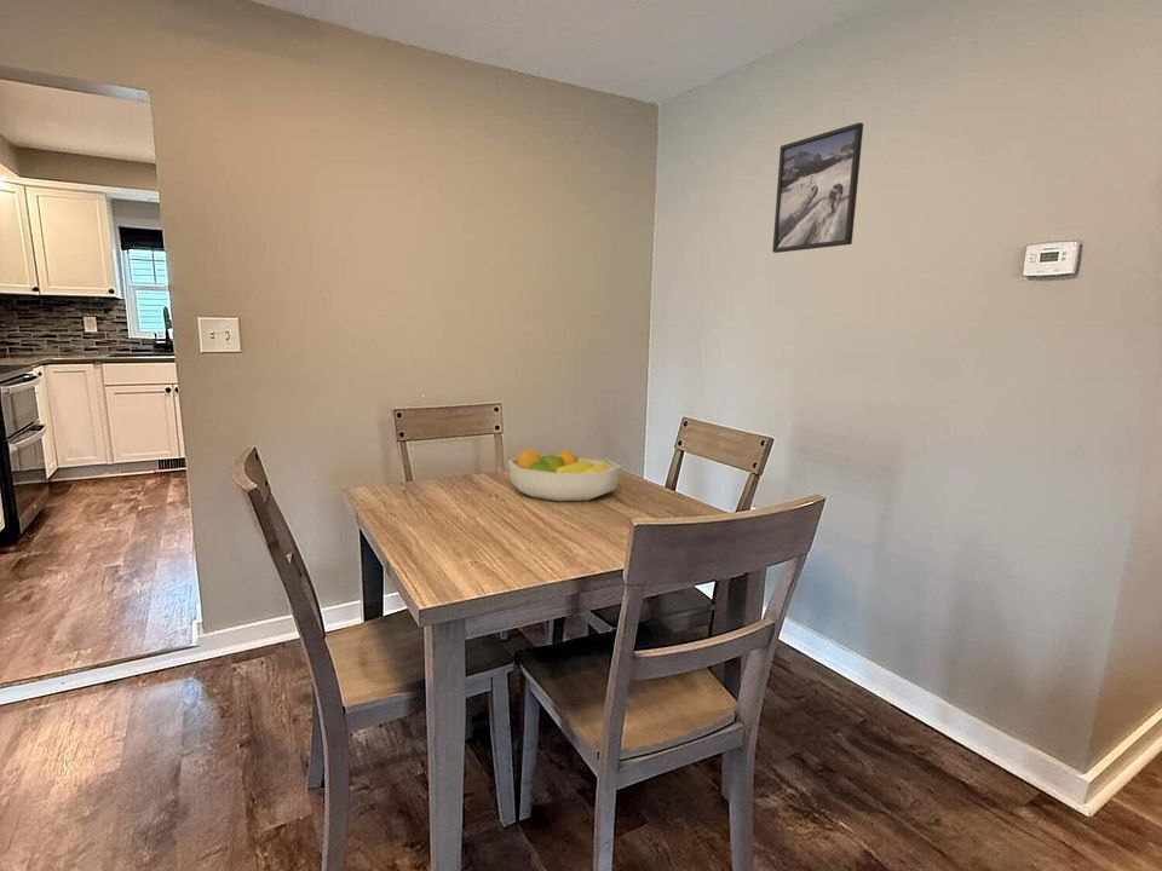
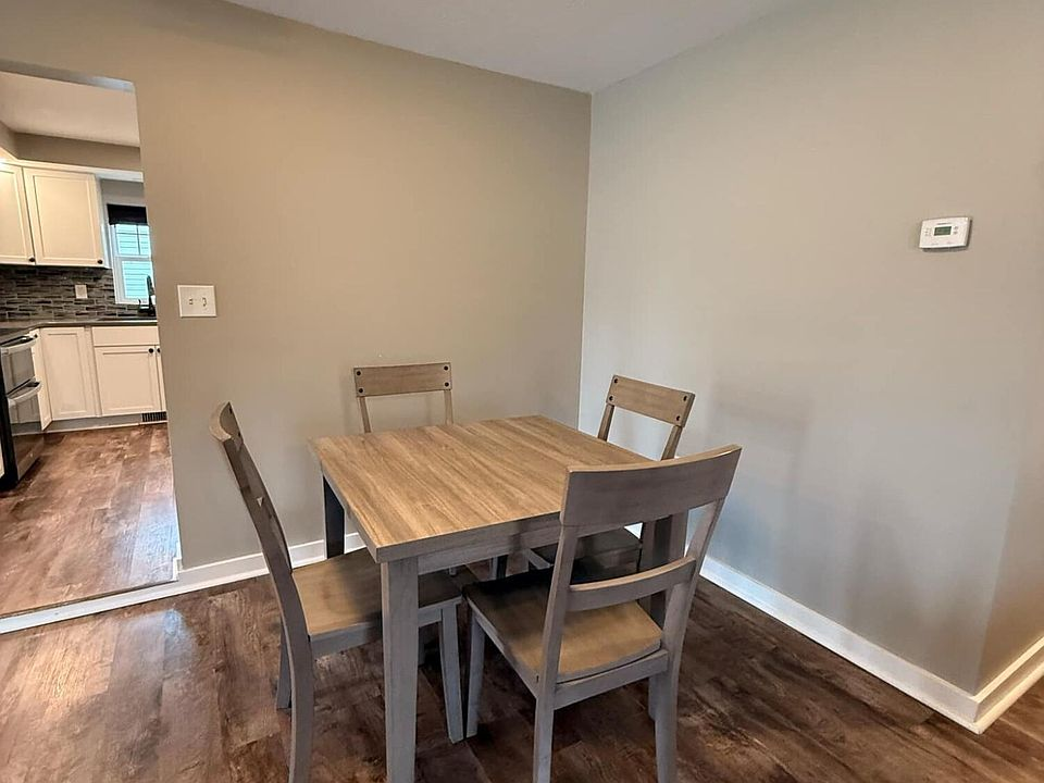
- fruit bowl (563, 471)
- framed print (813, 192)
